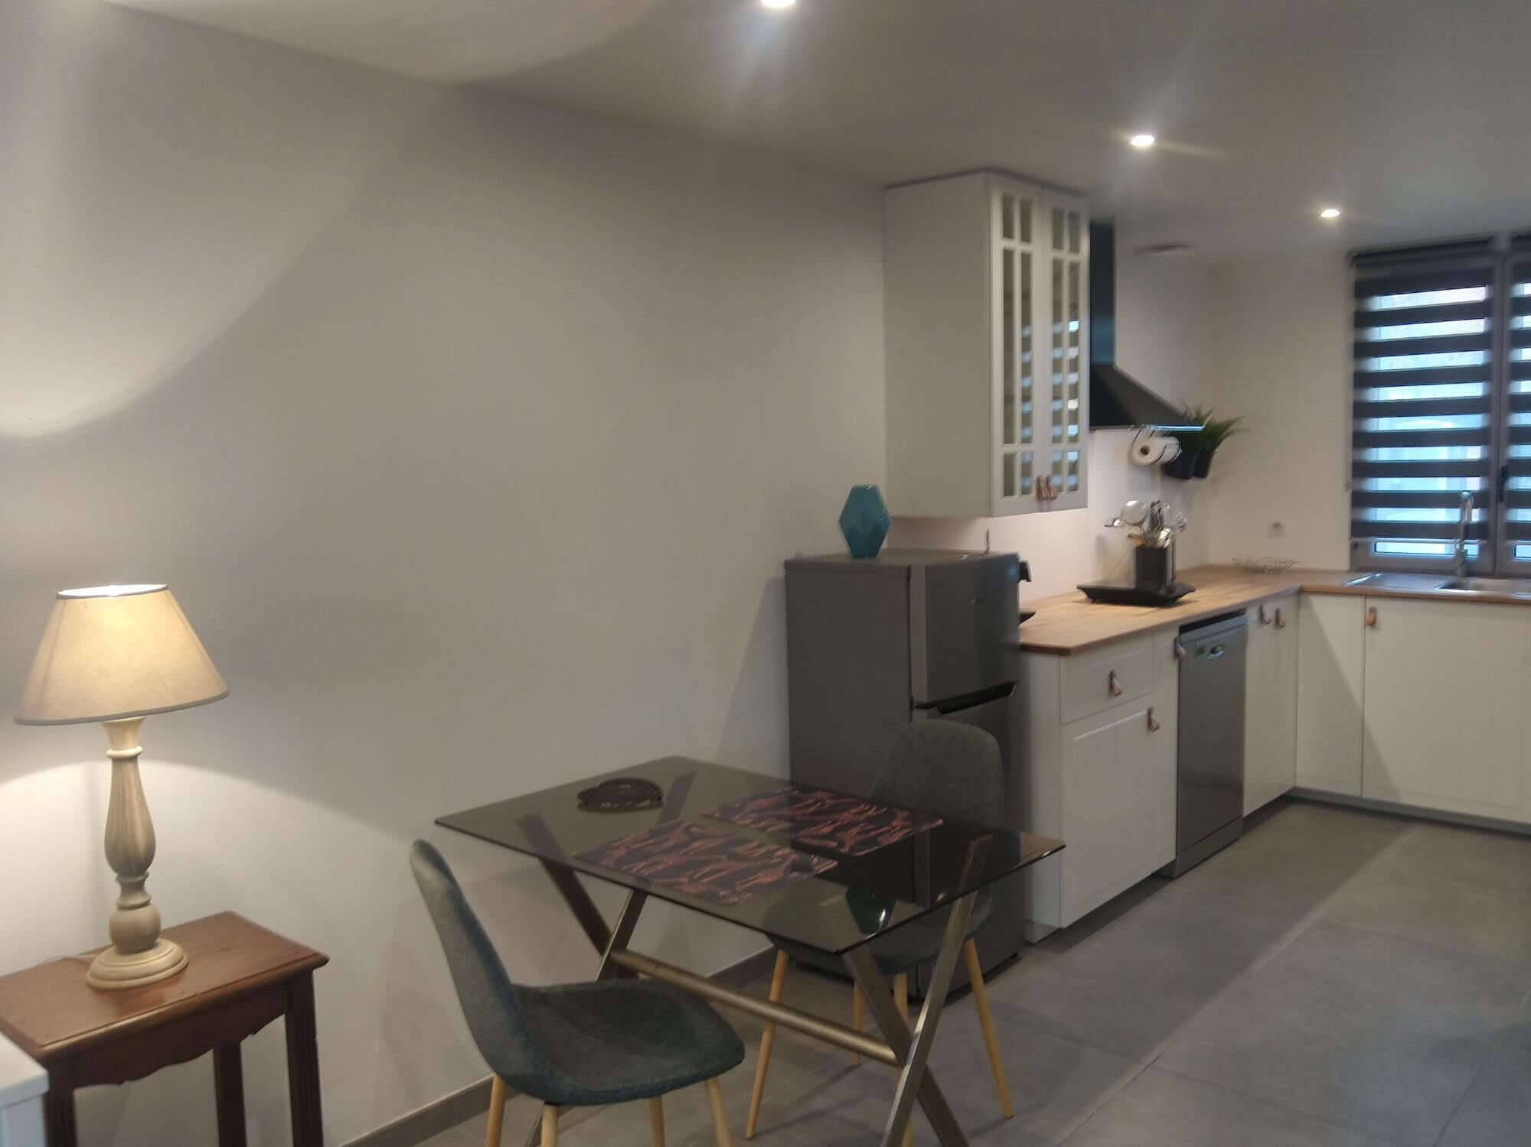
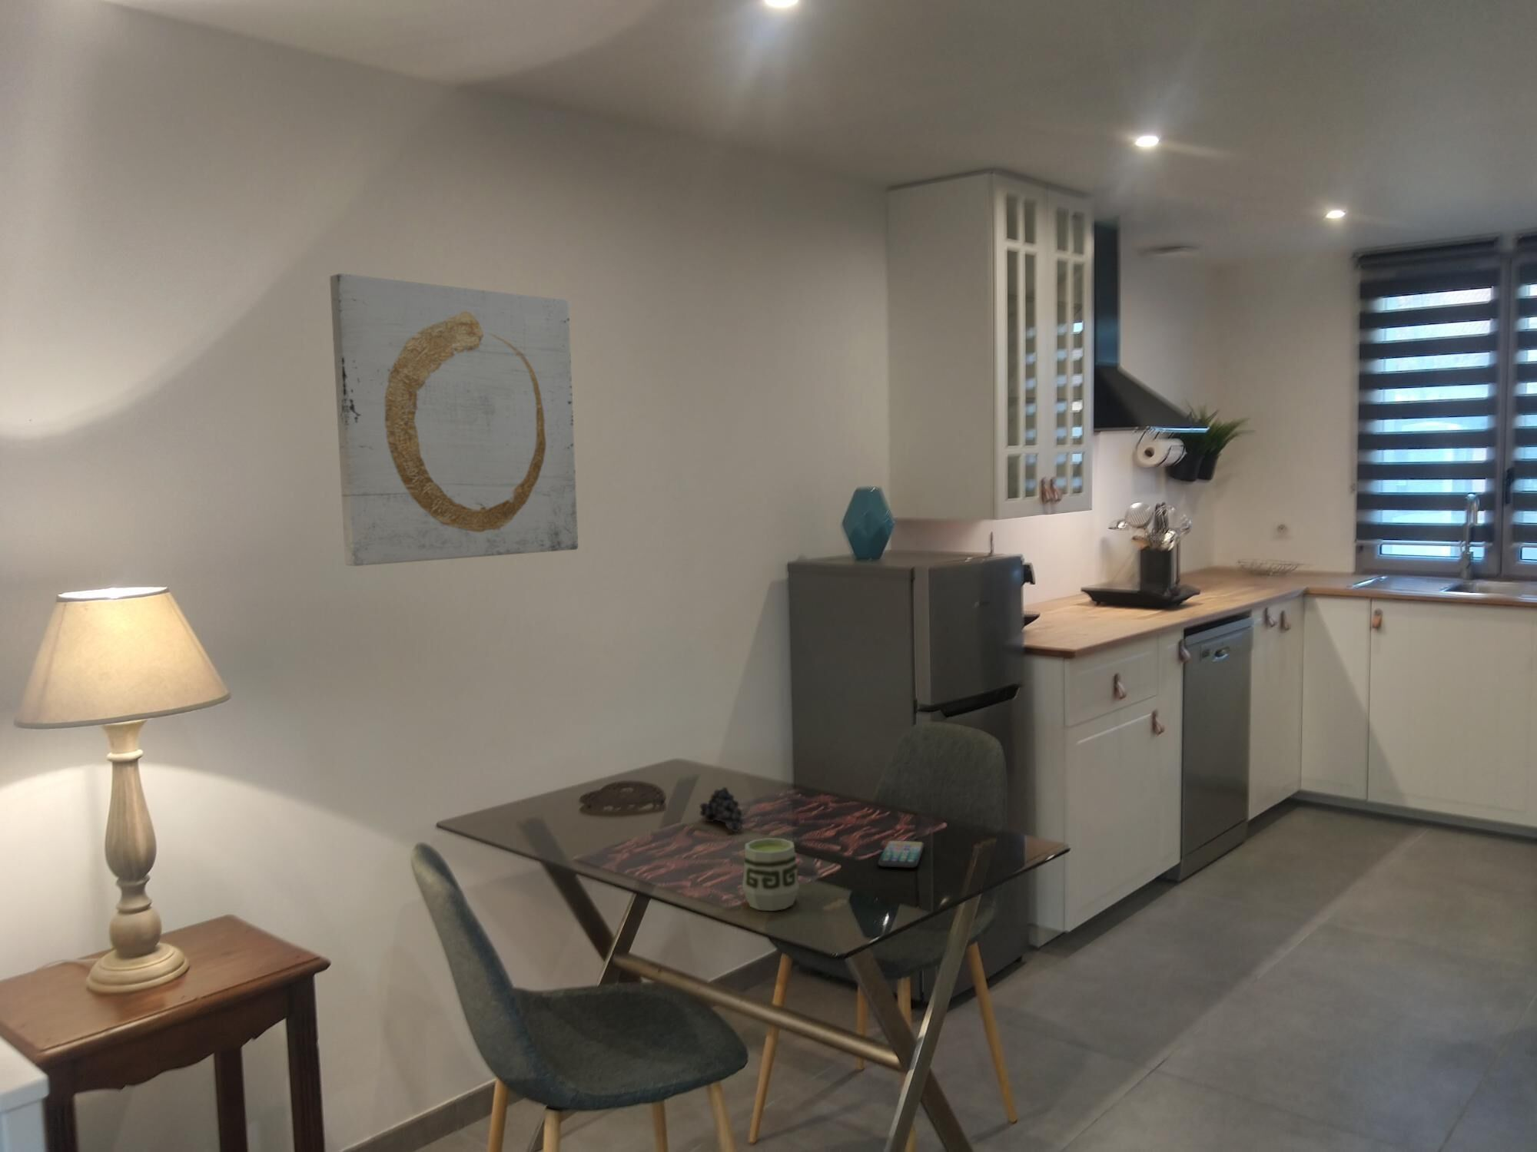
+ wall art (464, 424)
+ fruit (727, 806)
+ smartphone (902, 853)
+ cup (770, 874)
